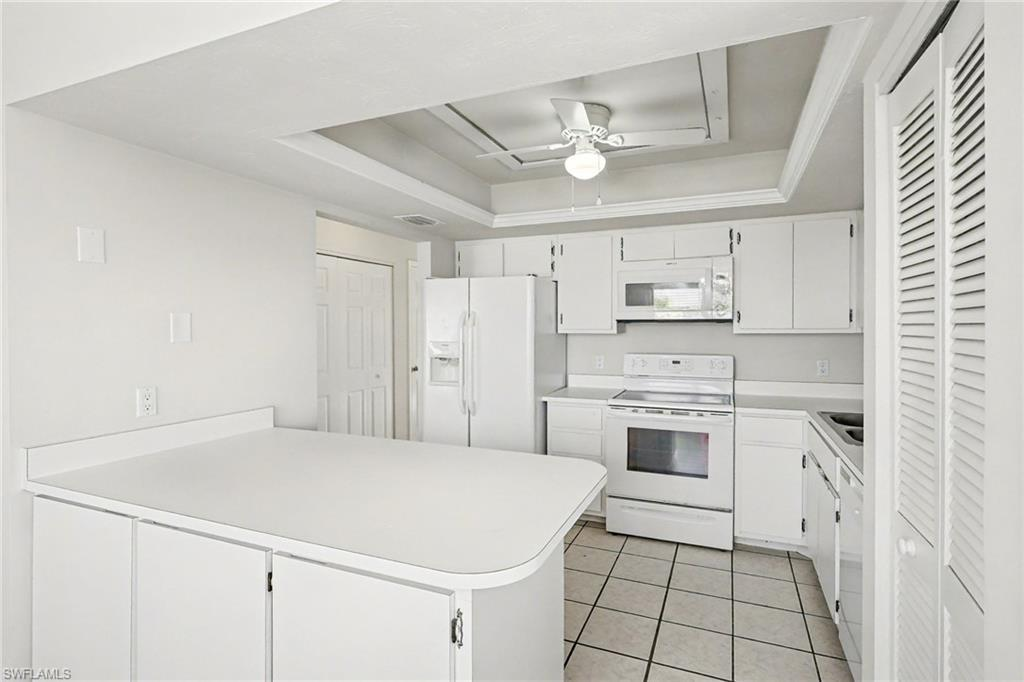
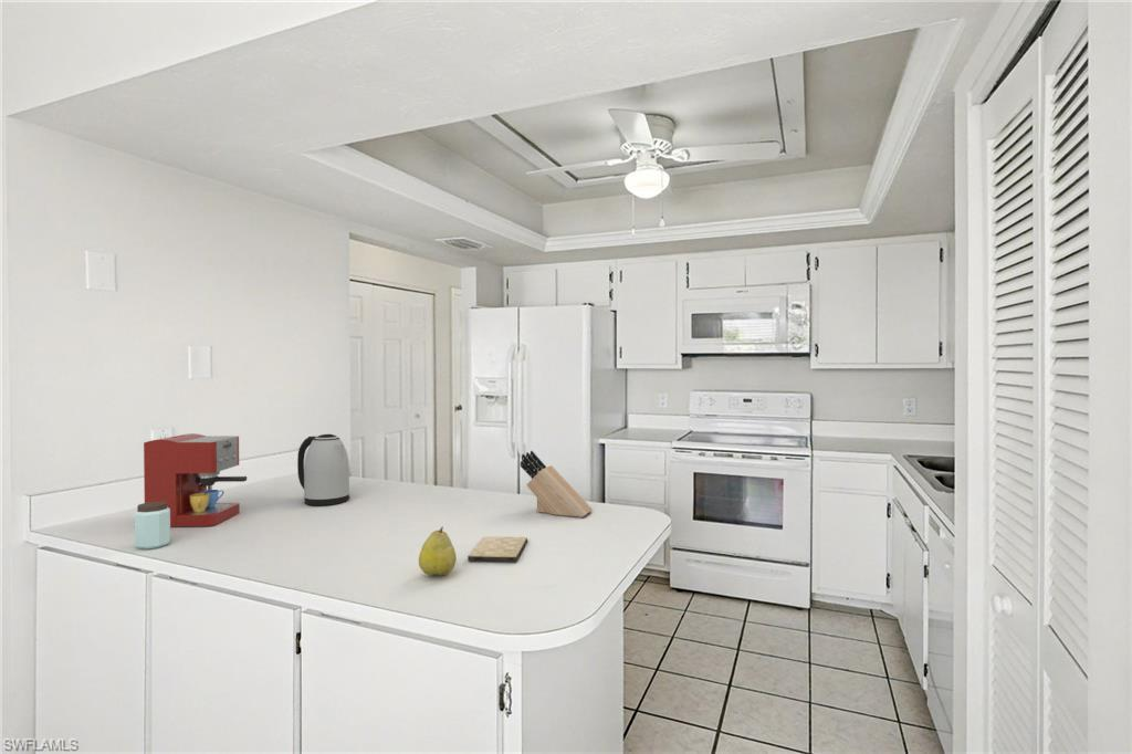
+ peanut butter (153, 524)
+ cutting board (499, 547)
+ coffee maker (193, 478)
+ knife block (554, 482)
+ kettle (321, 467)
+ fruit (437, 551)
